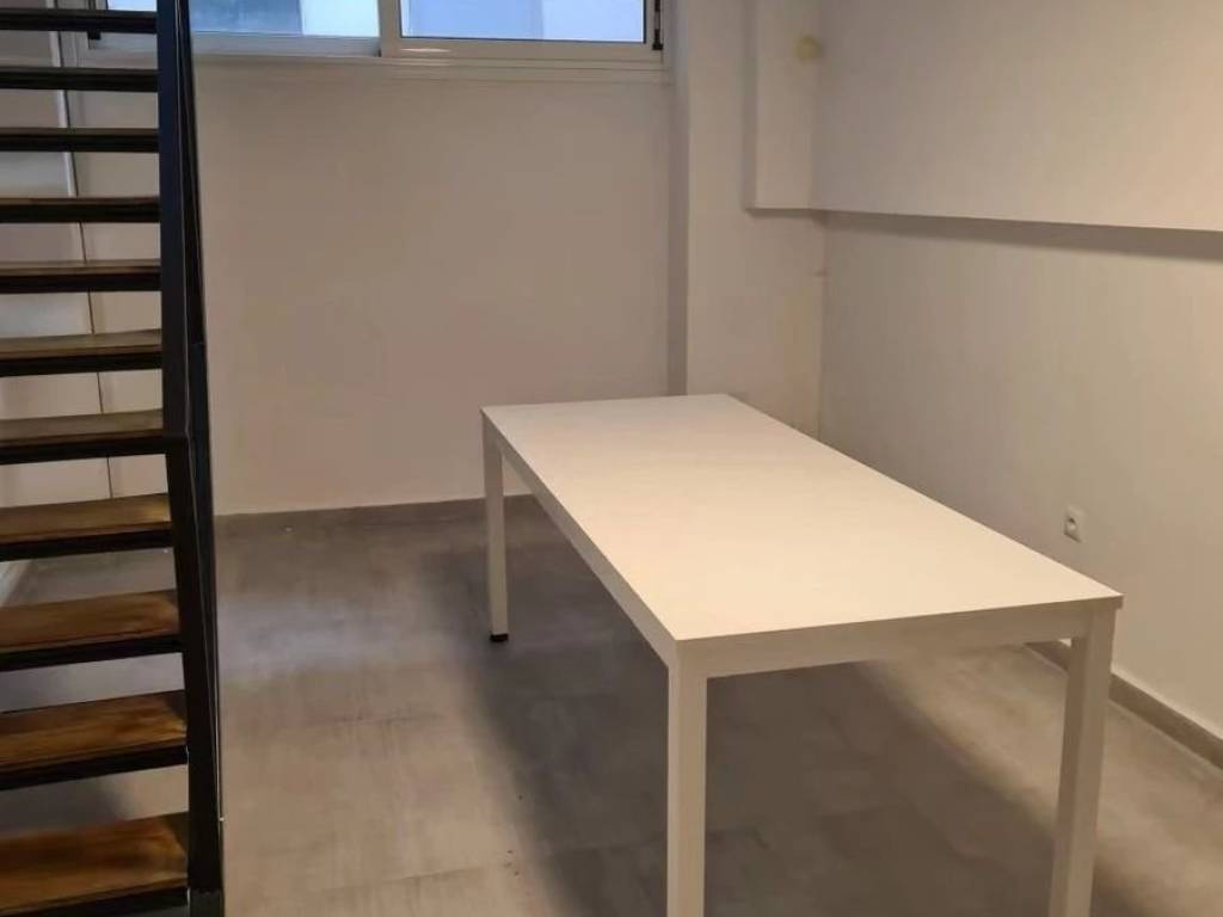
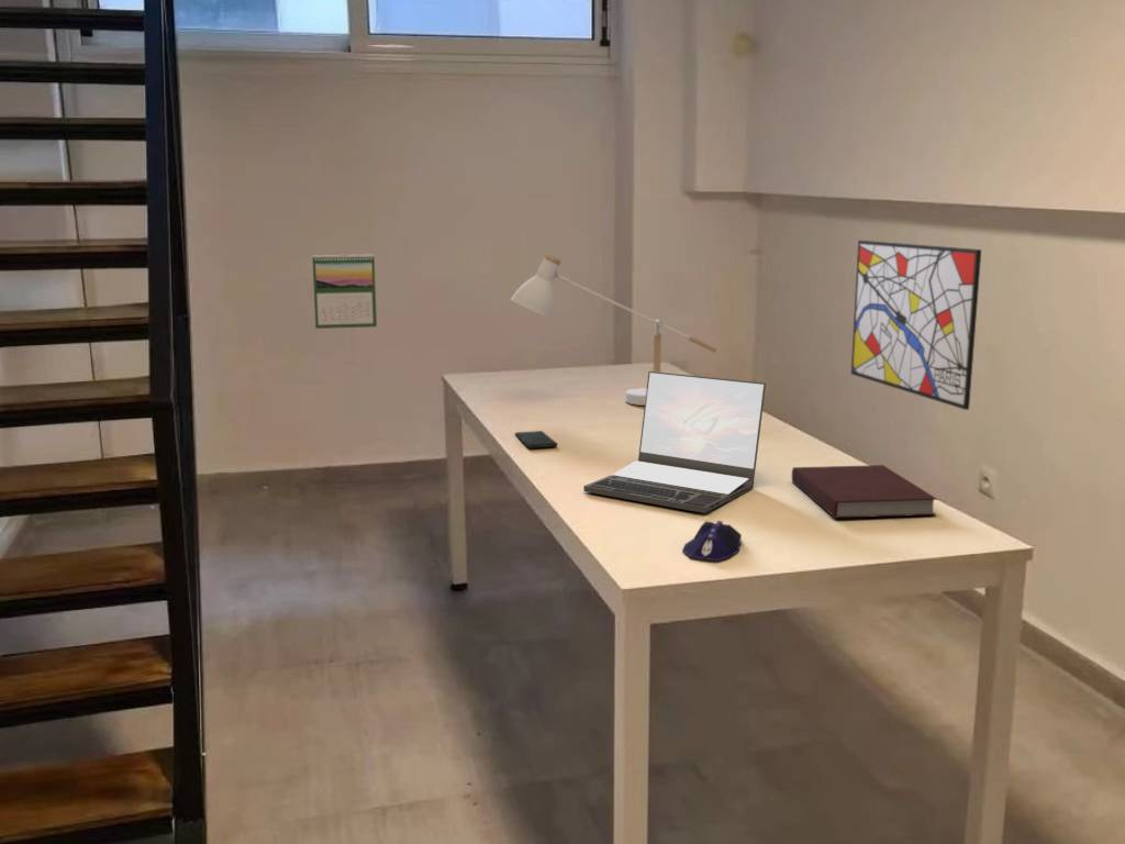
+ calendar (344, 290)
+ computer mouse (713, 534)
+ smartphone (535, 438)
+ laptop (675, 436)
+ desk lamp (625, 309)
+ notebook (860, 489)
+ wall art (909, 318)
